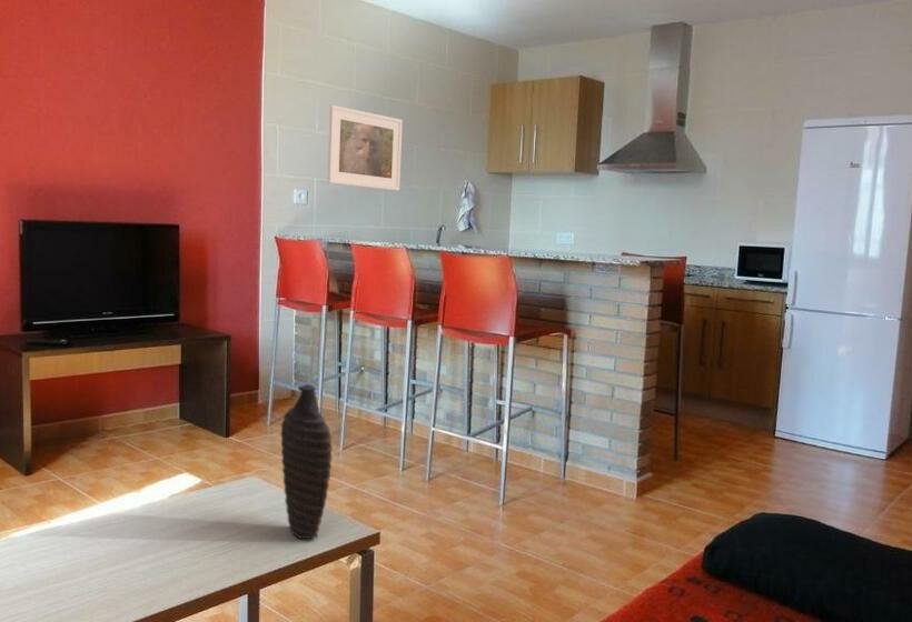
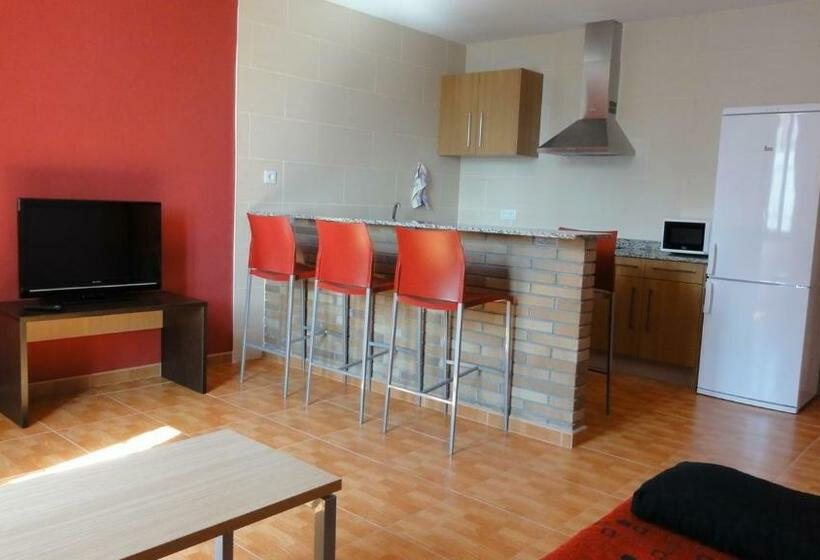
- decorative vase (305, 460)
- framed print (366, 150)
